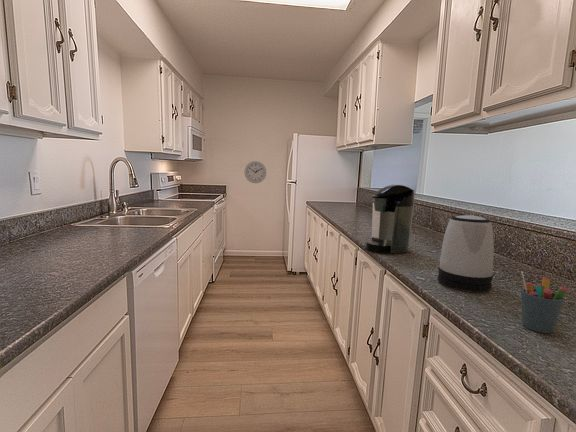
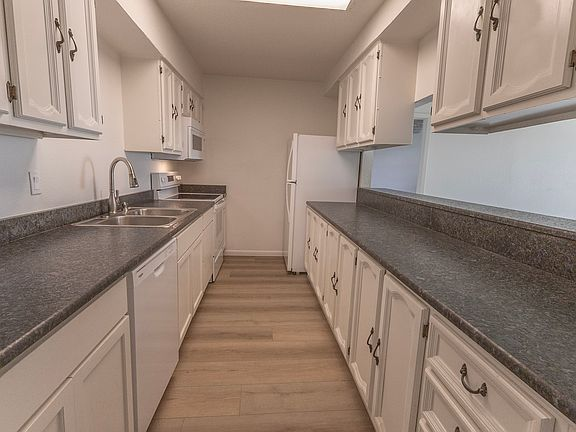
- kettle (465, 248)
- pen holder (541, 301)
- wall clock (255, 172)
- coffee maker (384, 215)
